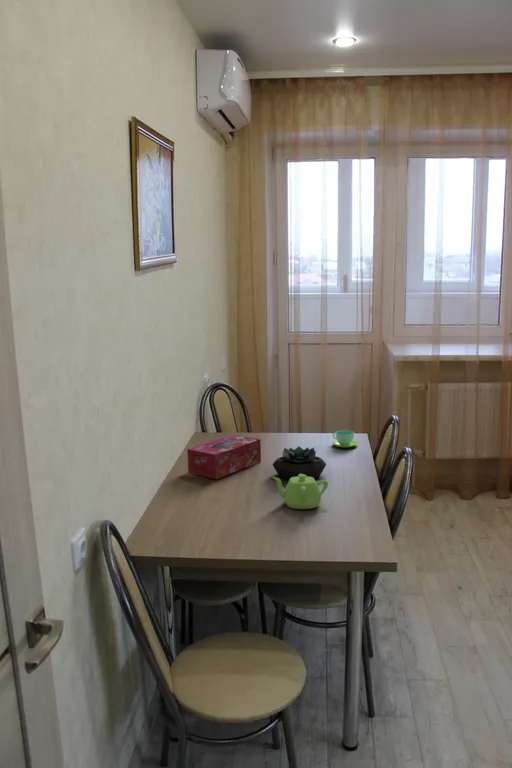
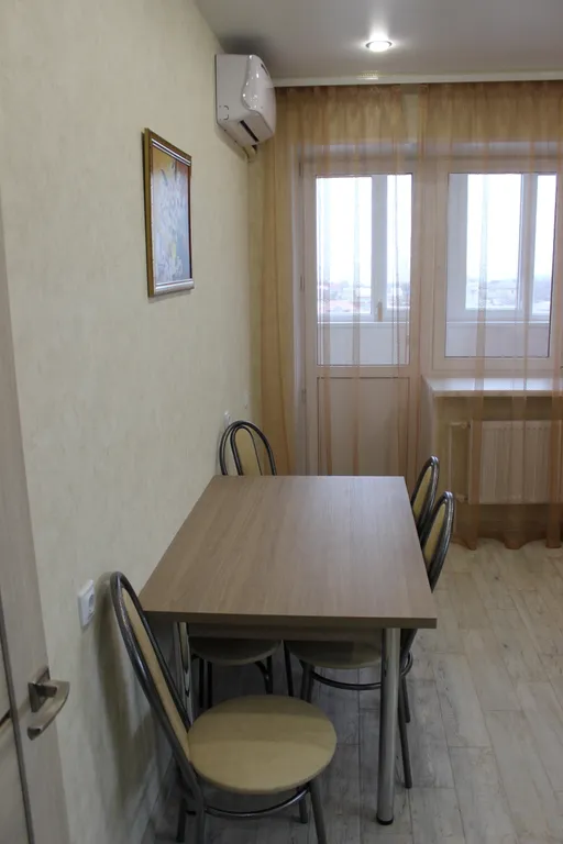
- succulent plant (299, 462)
- cup (344, 438)
- teapot (300, 489)
- tissue box (225, 455)
